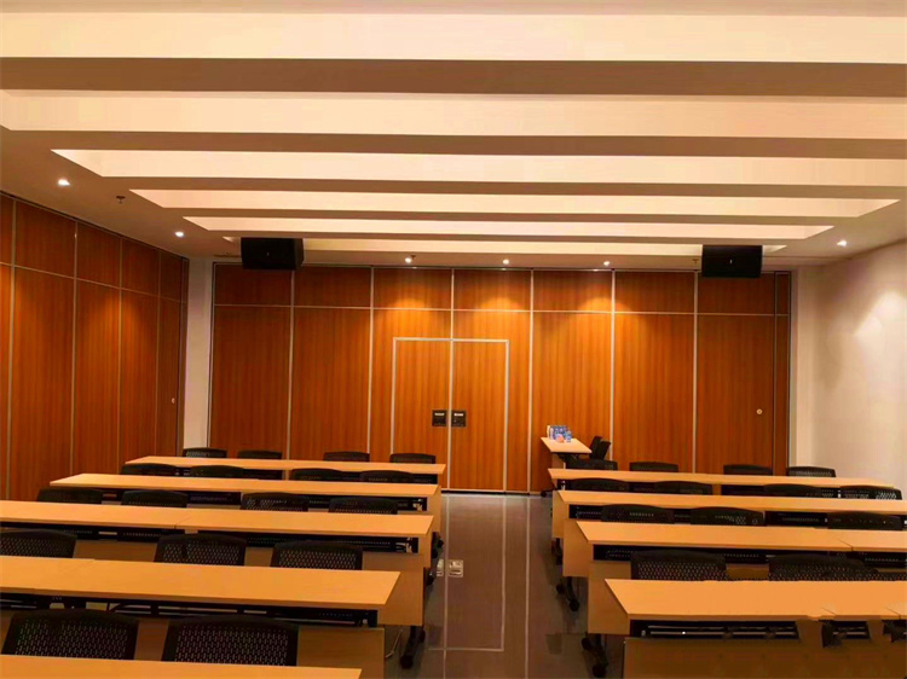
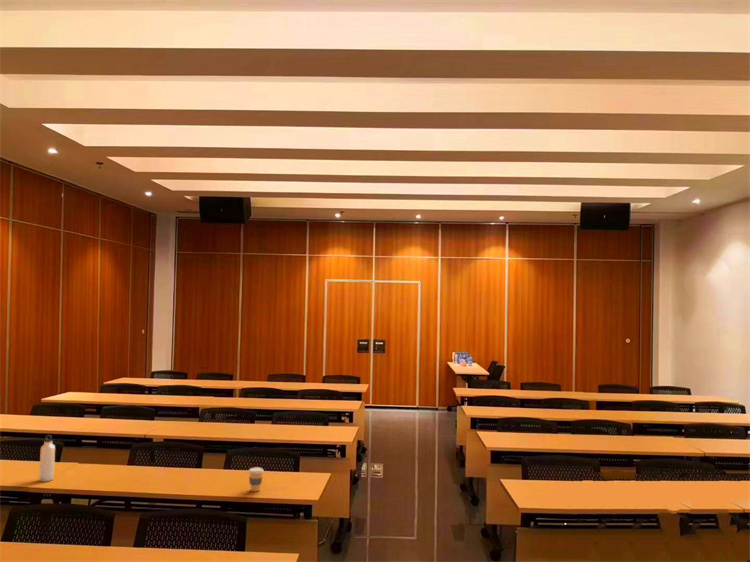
+ coffee cup (255, 479)
+ water bottle (47, 457)
